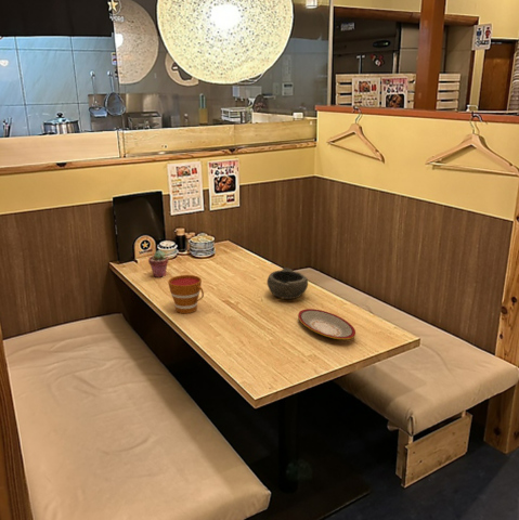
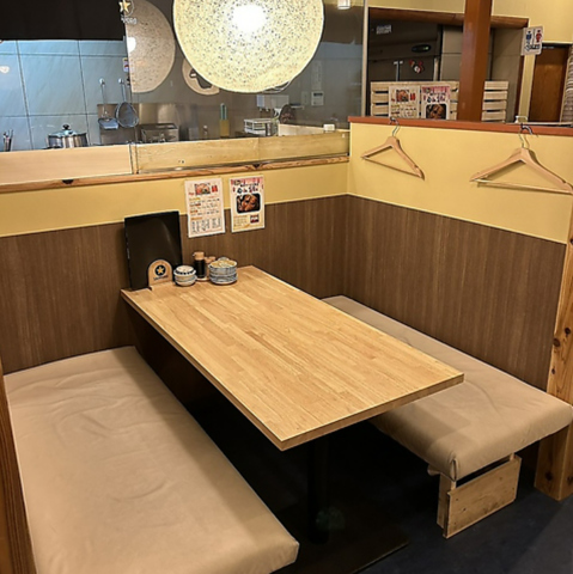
- potted succulent (158, 262)
- cup (187, 295)
- plate (325, 325)
- bowl (288, 284)
